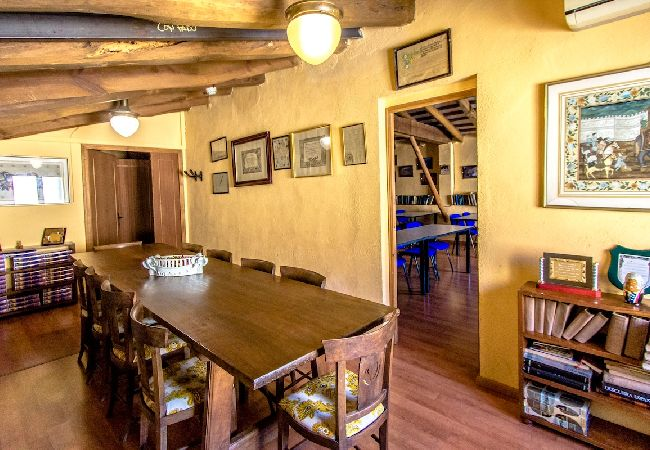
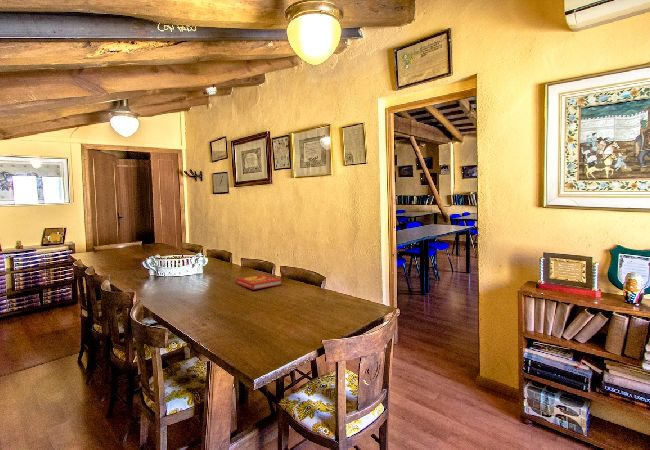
+ book (258, 281)
